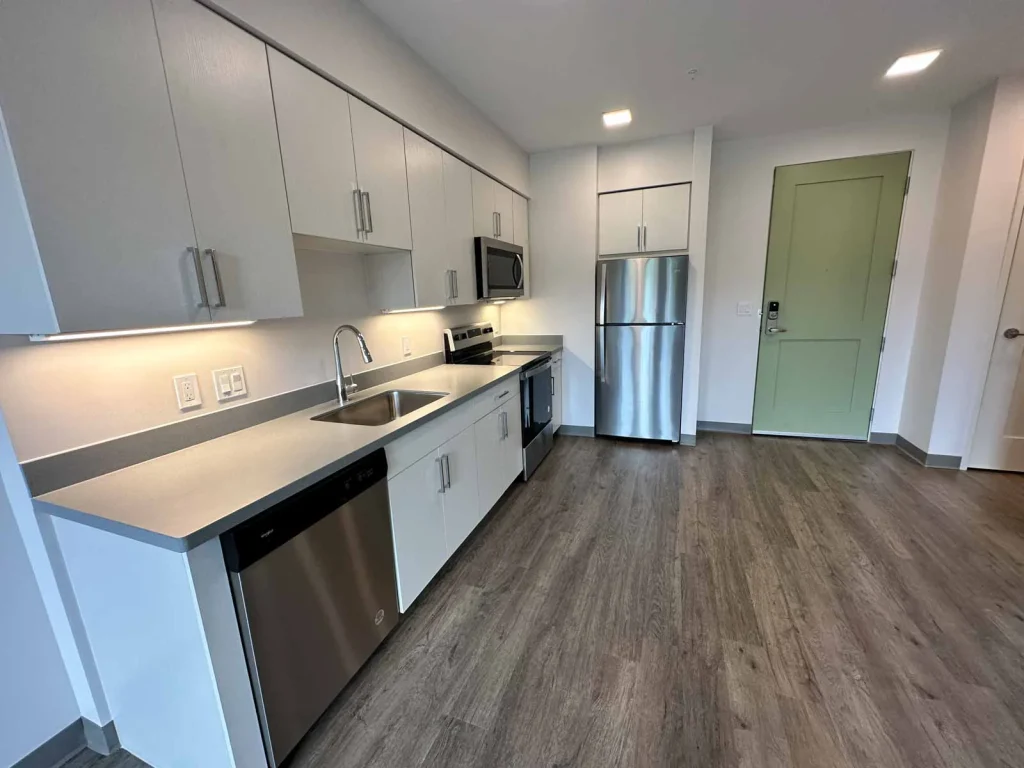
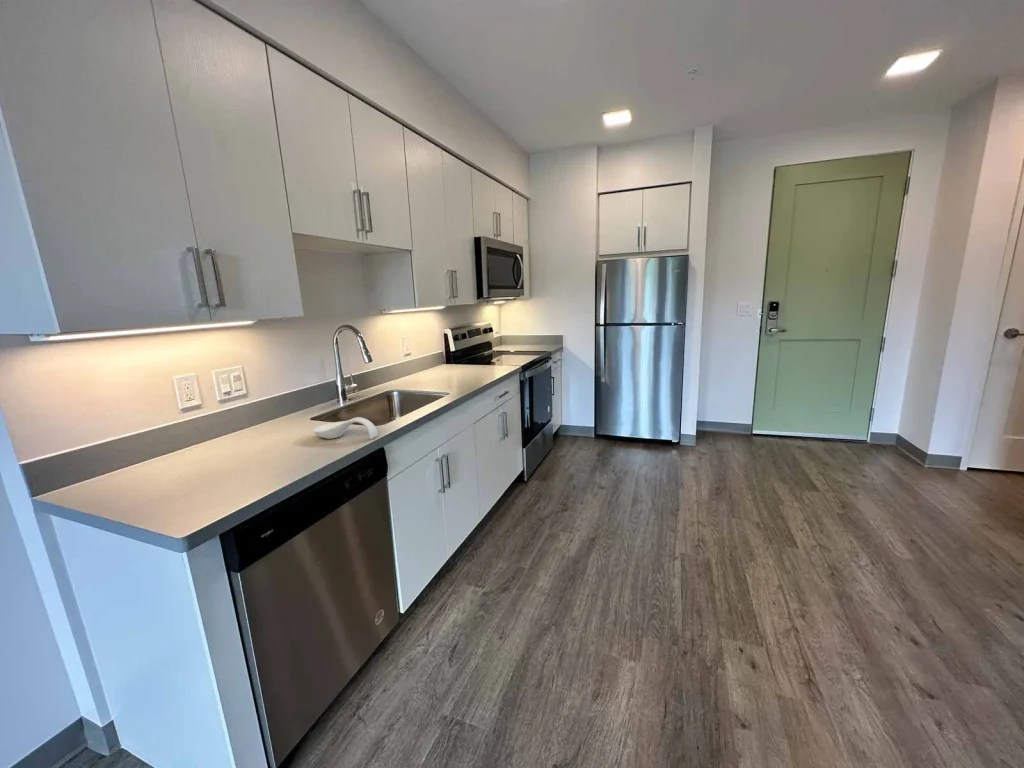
+ spoon rest (345, 427)
